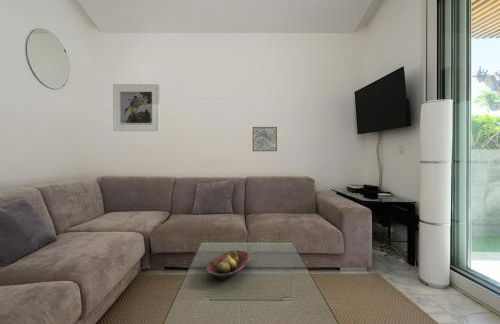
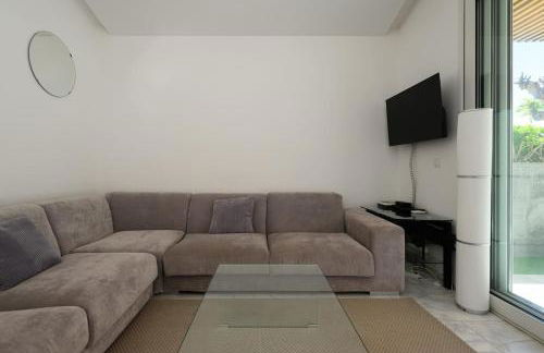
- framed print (136, 107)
- fruit bowl (229, 262)
- wall art (264, 139)
